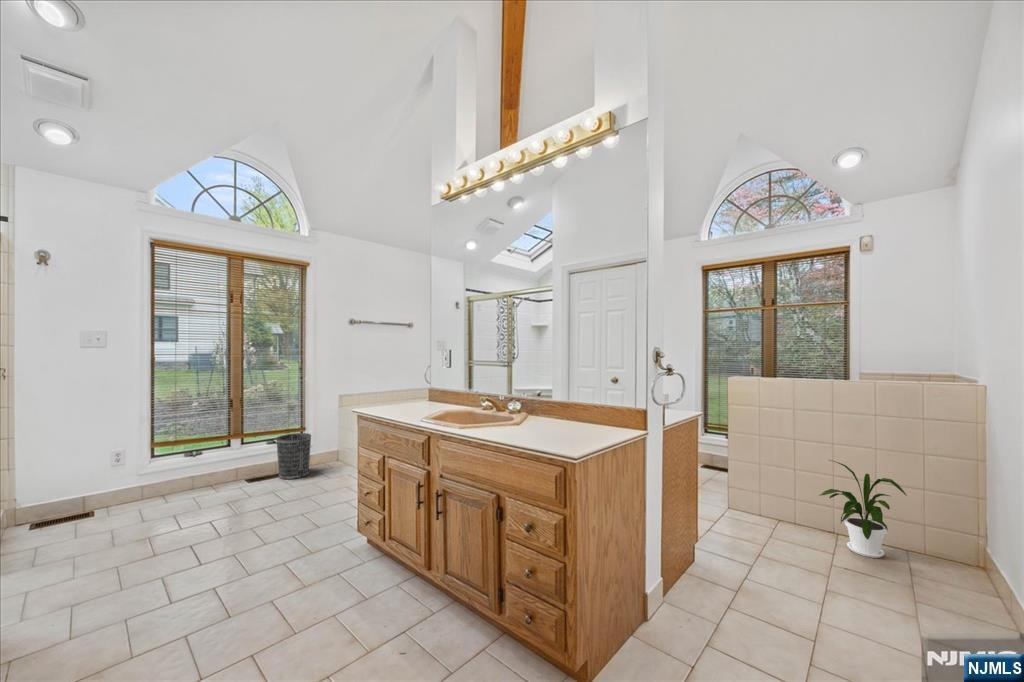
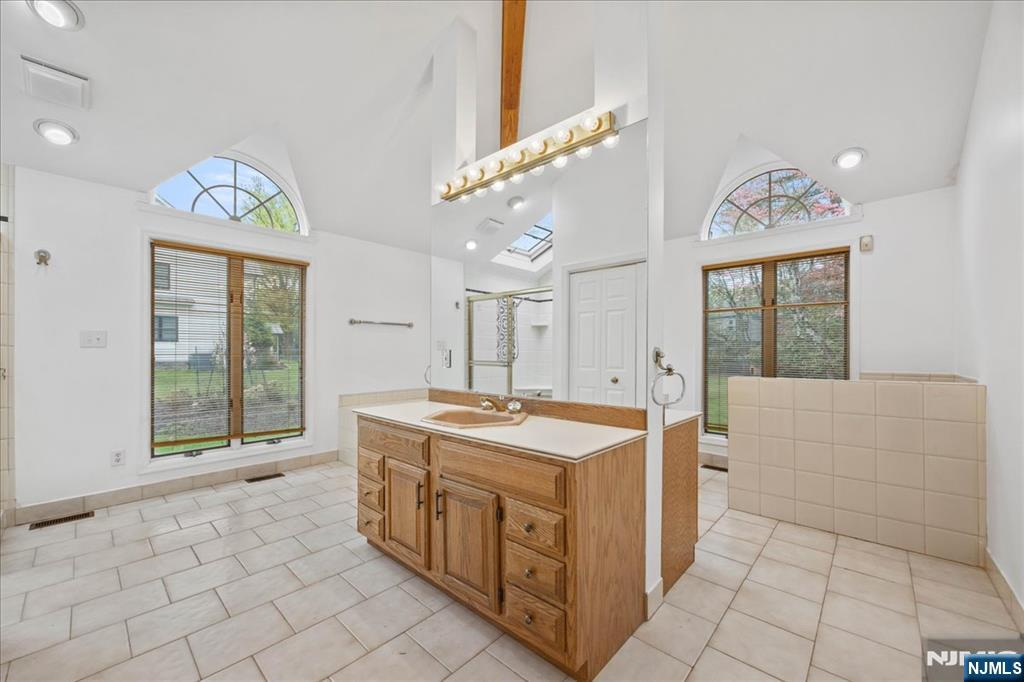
- house plant (861, 508)
- wastebasket (294, 455)
